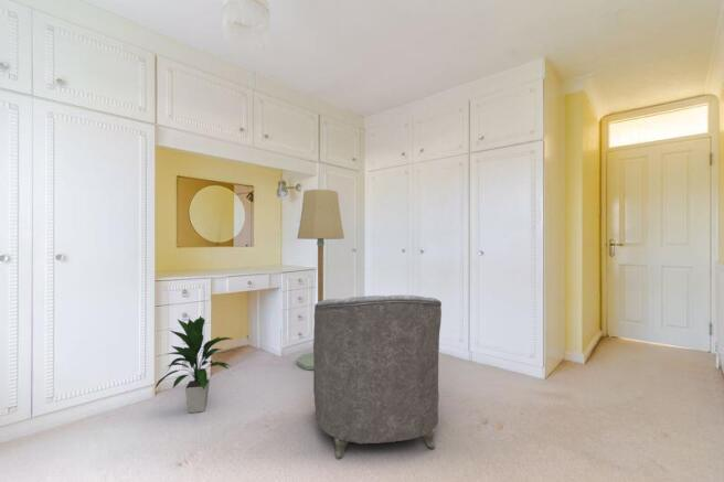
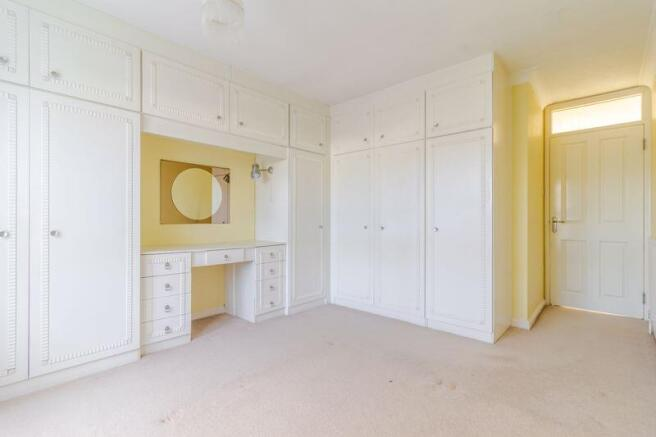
- armchair (376, 360)
- floor lamp (320, 277)
- indoor plant (194, 361)
